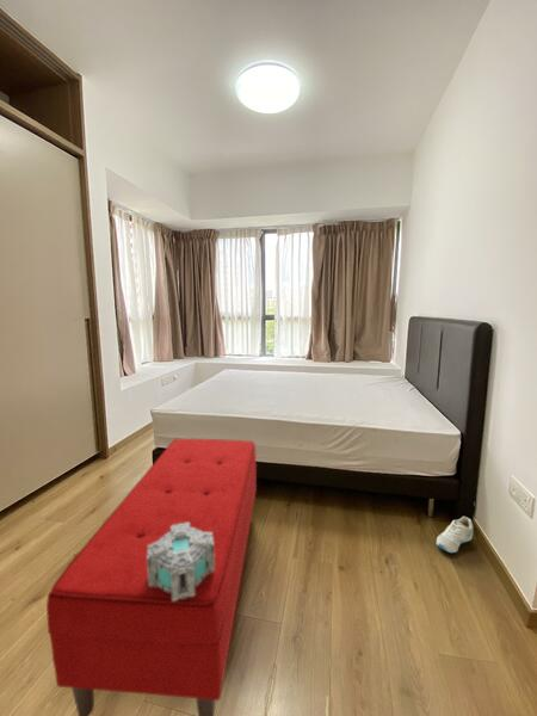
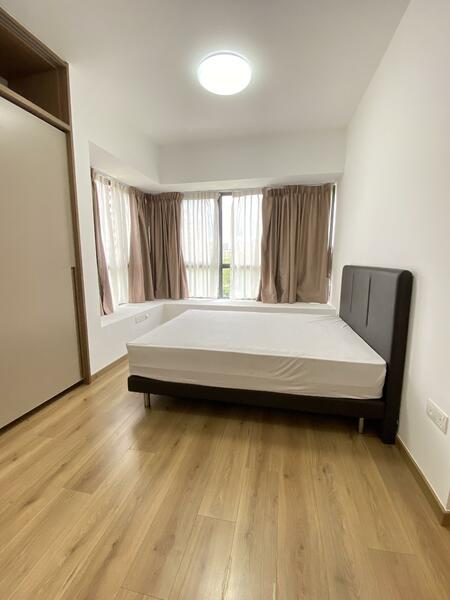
- decorative box (181, 556)
- sneaker (455, 533)
- bench (191, 527)
